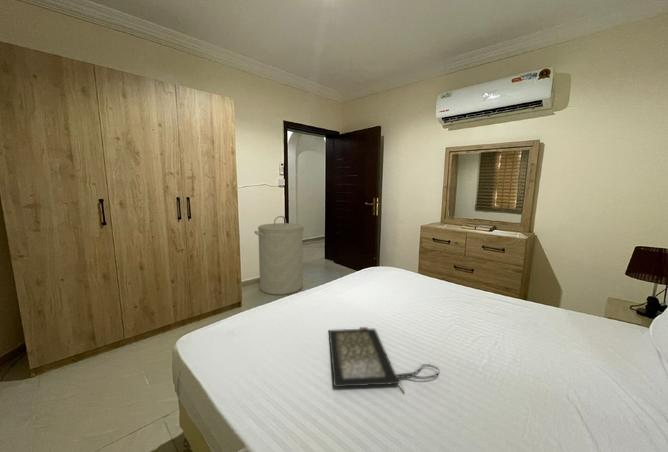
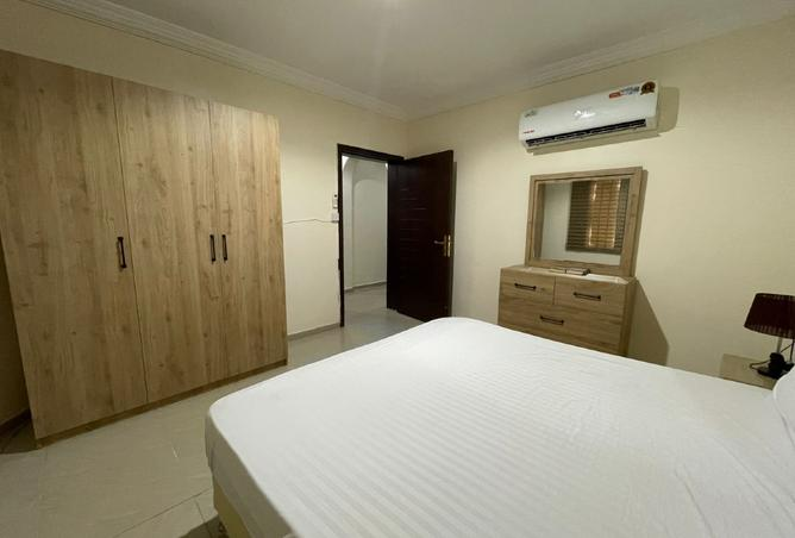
- clutch bag (361, 354)
- laundry hamper (281, 251)
